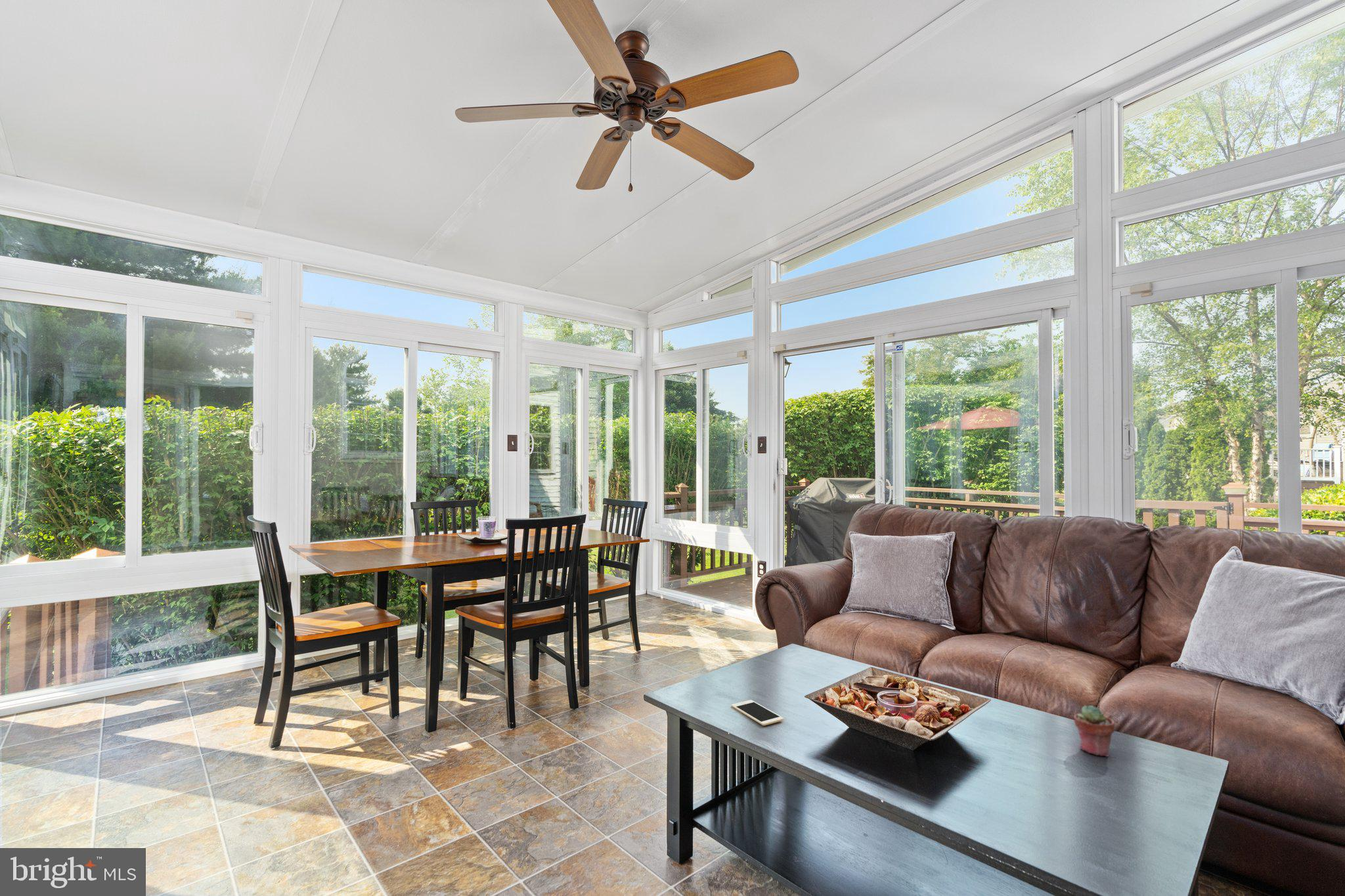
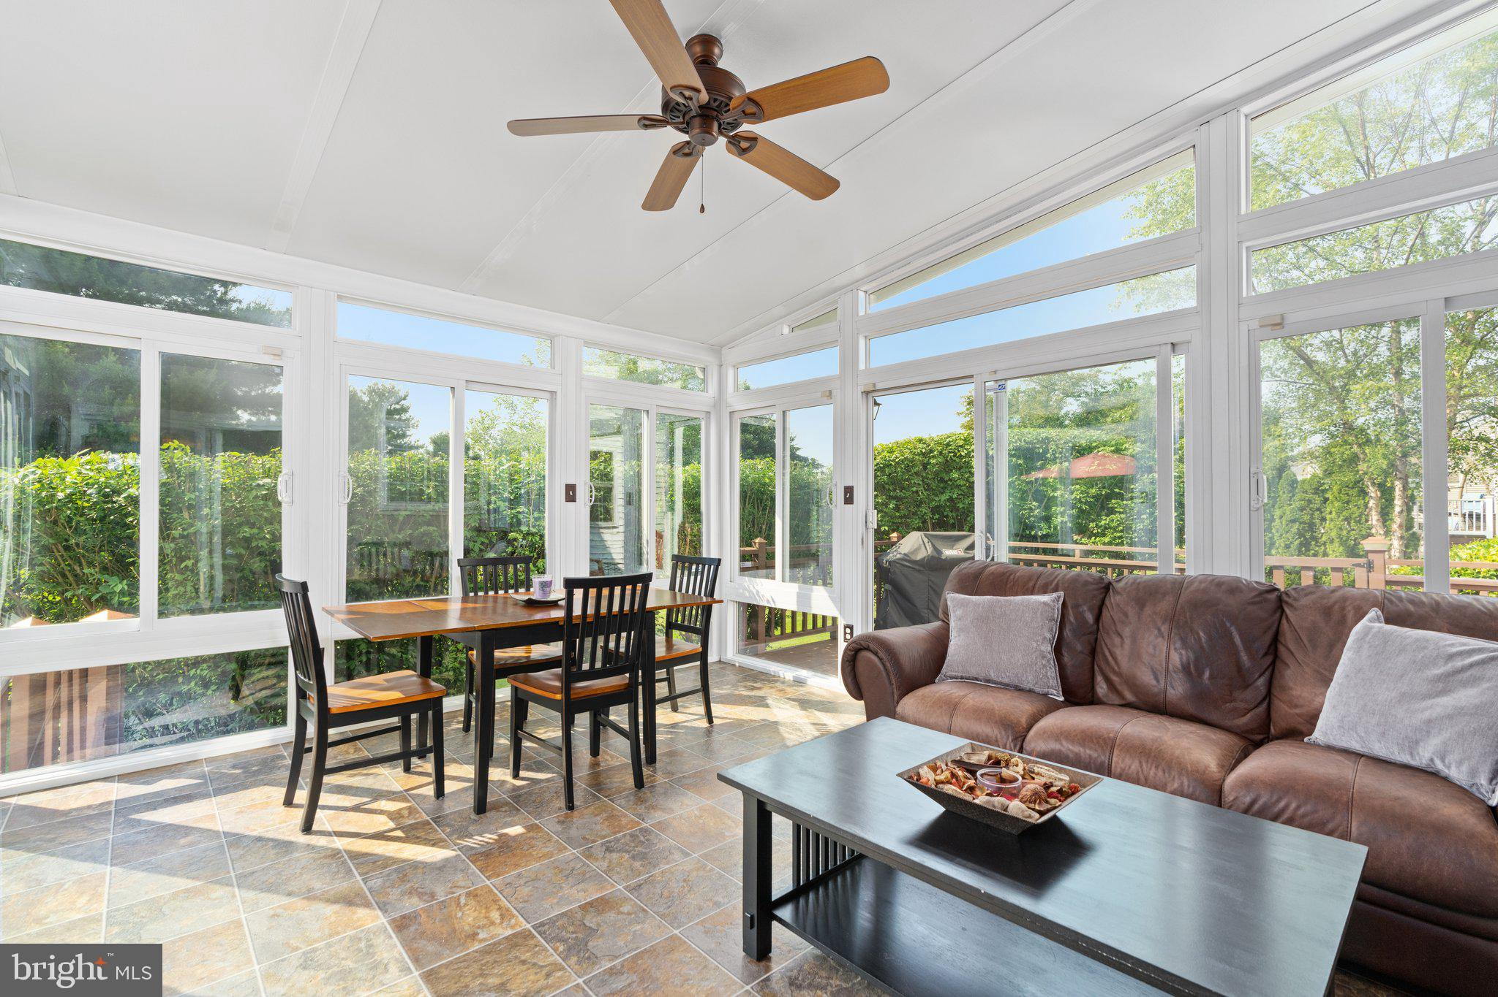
- potted succulent (1094, 728)
- cell phone (757, 712)
